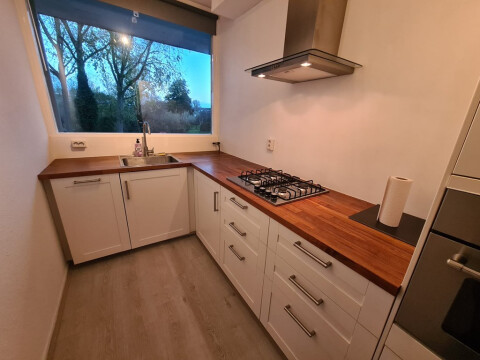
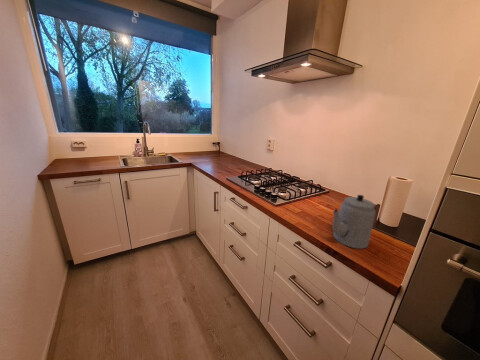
+ teapot (353, 218)
